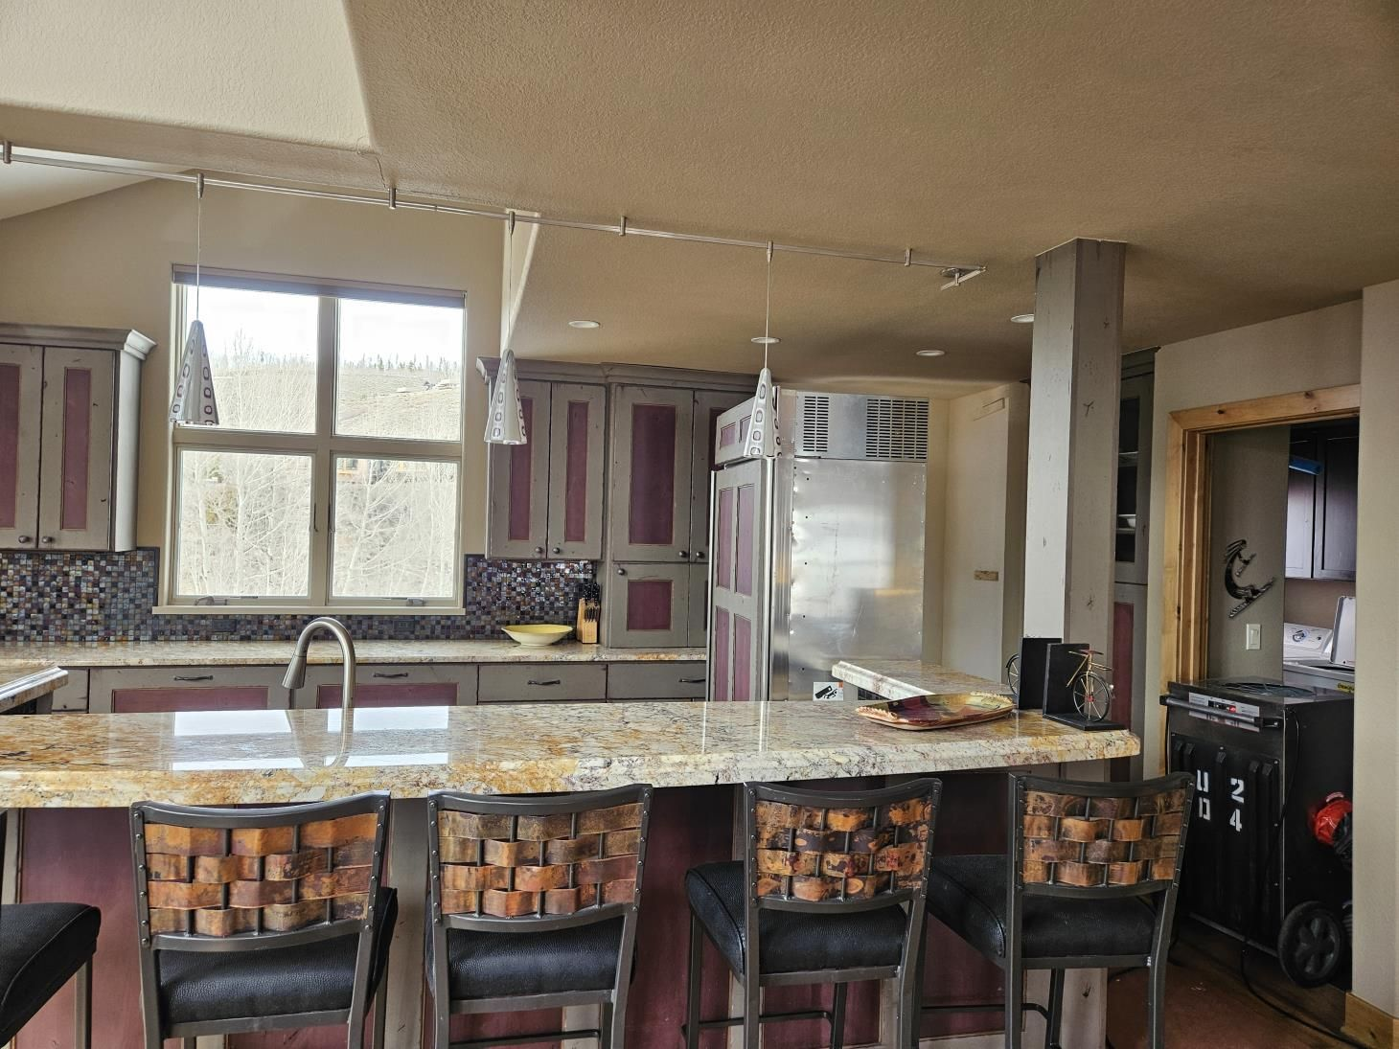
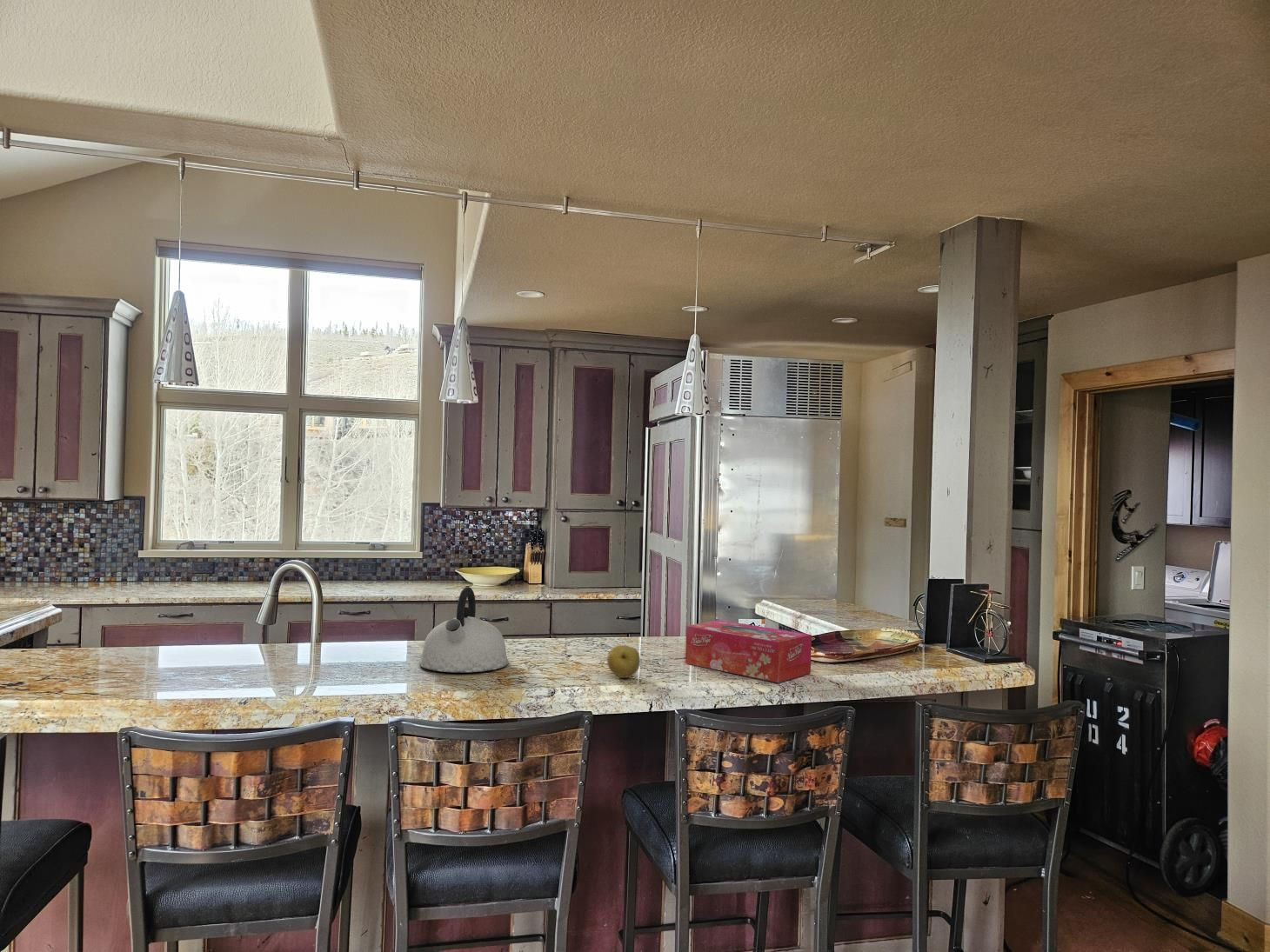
+ kettle (464, 626)
+ fruit (623, 661)
+ tissue box (747, 649)
